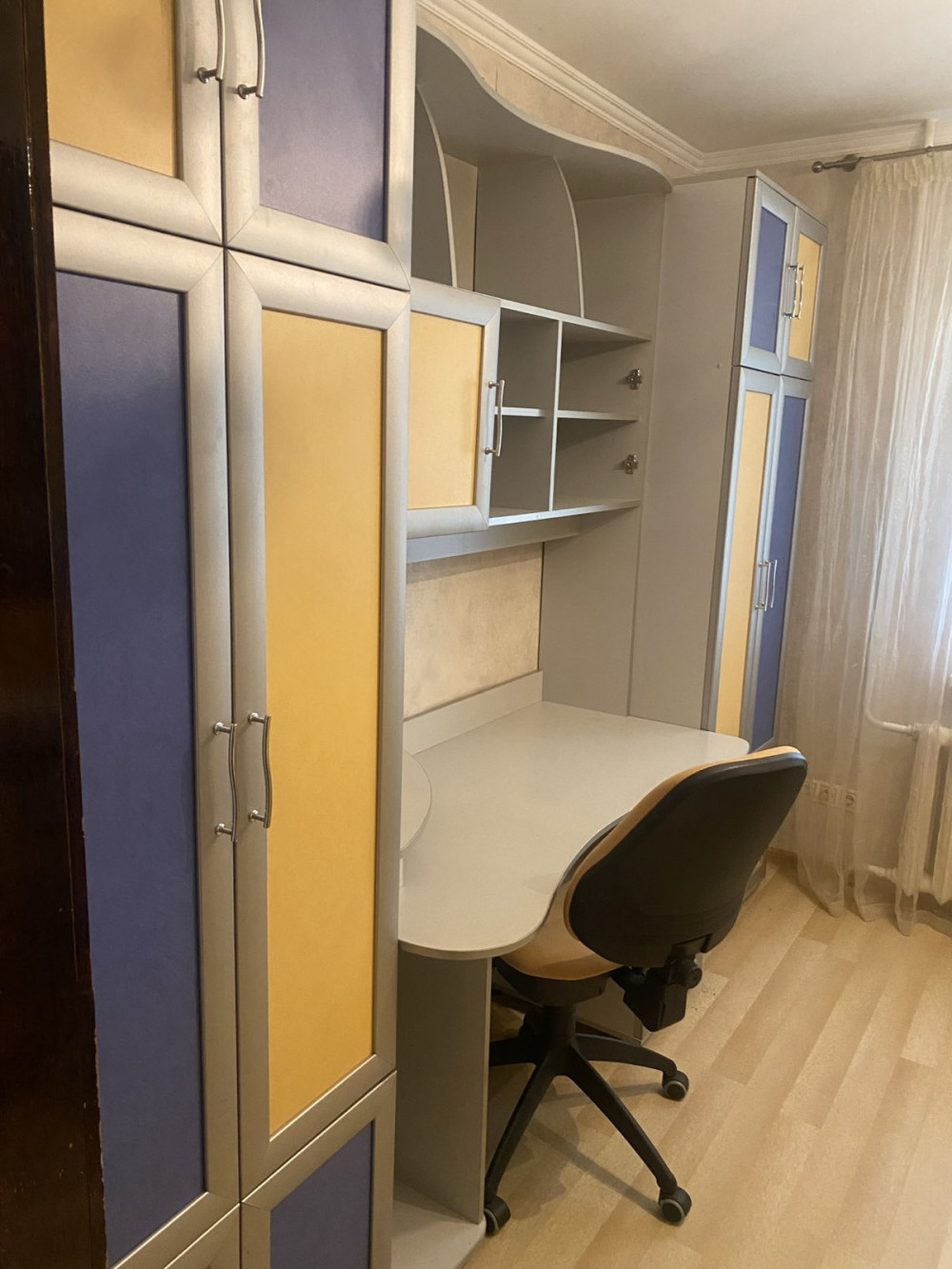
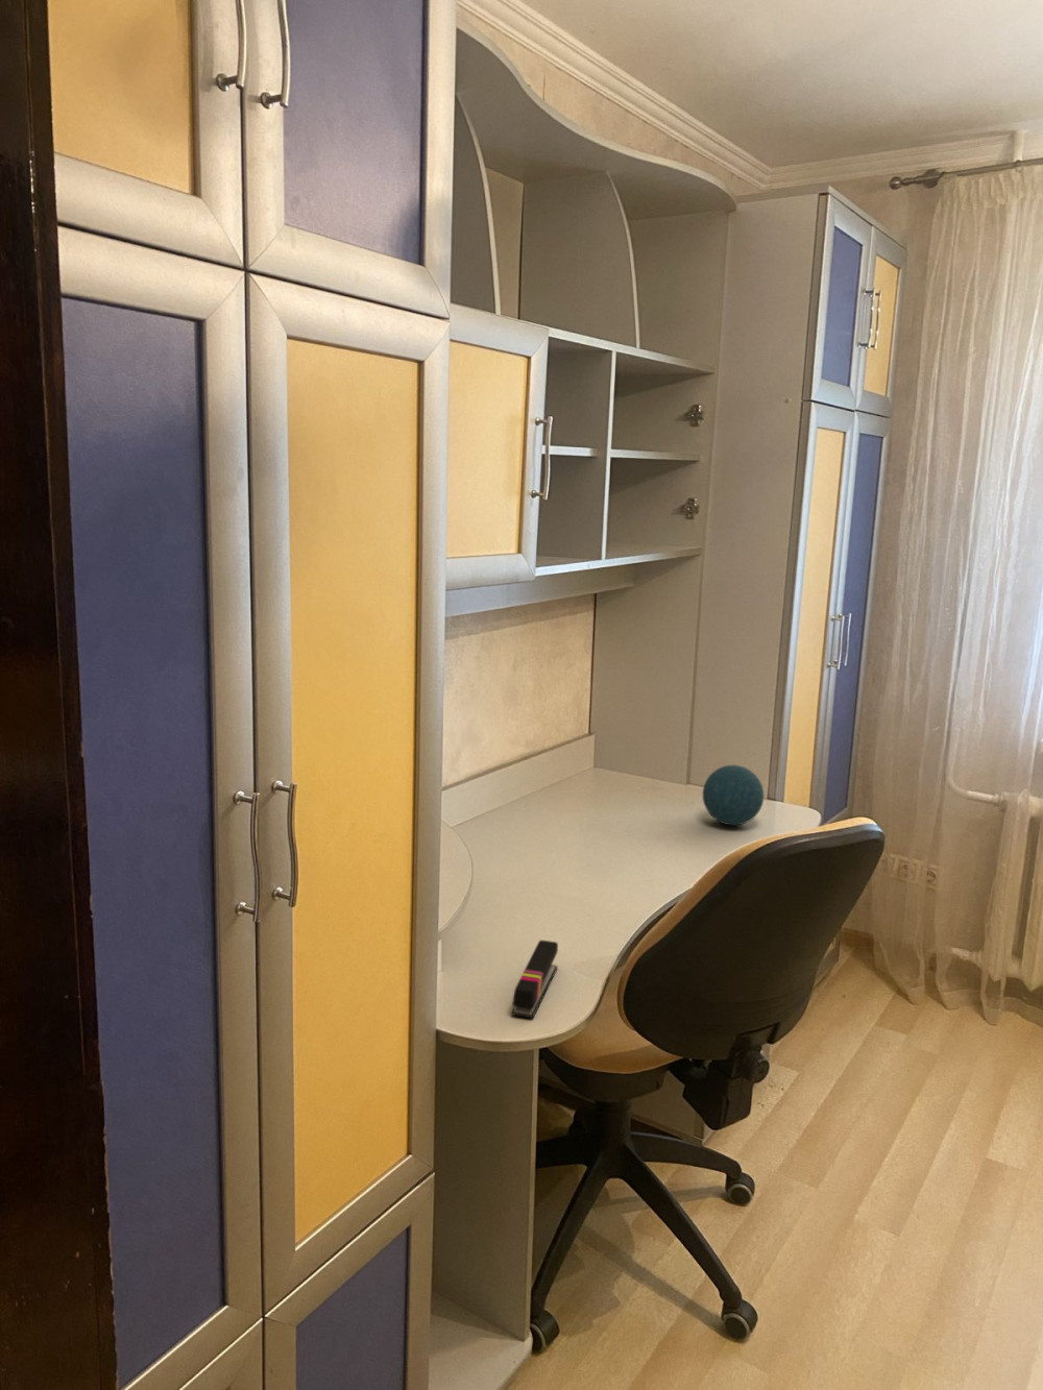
+ stapler (536, 976)
+ decorative orb (732, 794)
